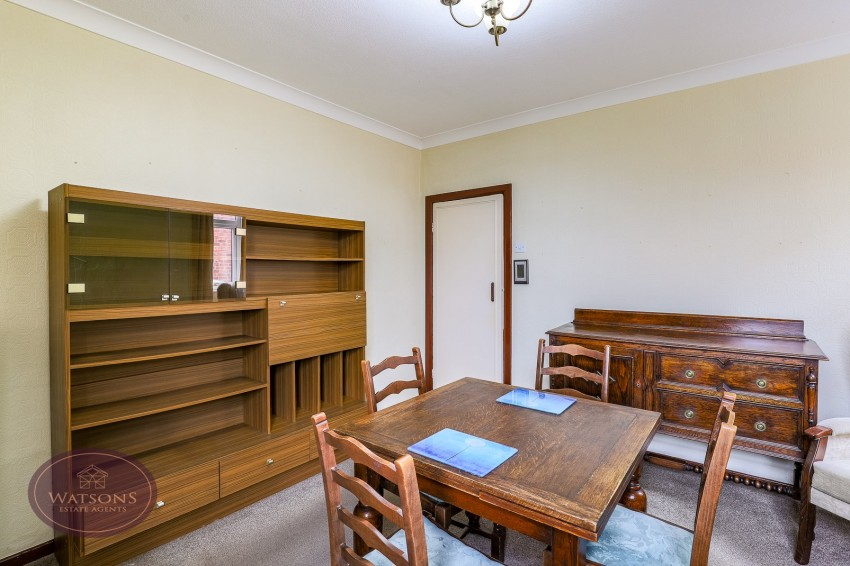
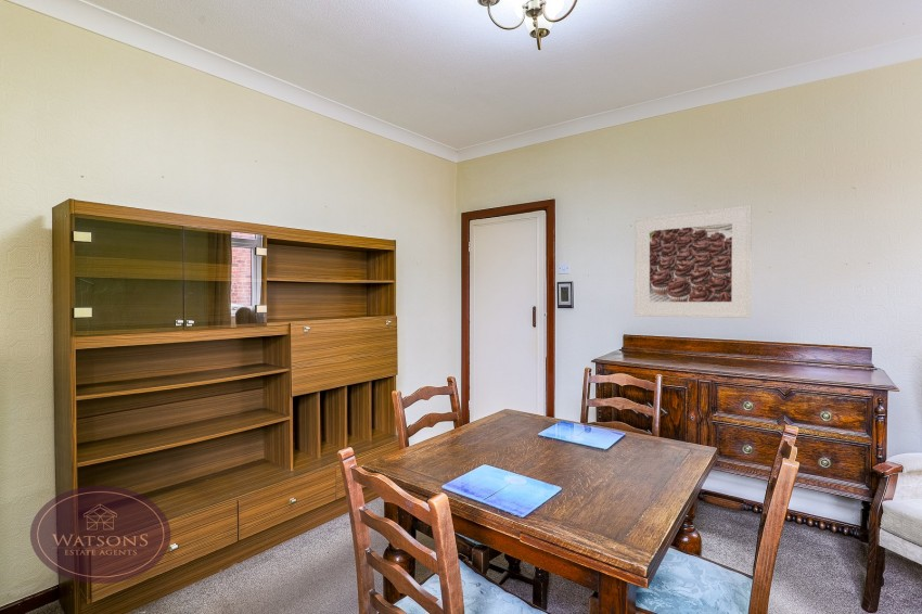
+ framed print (688, 265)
